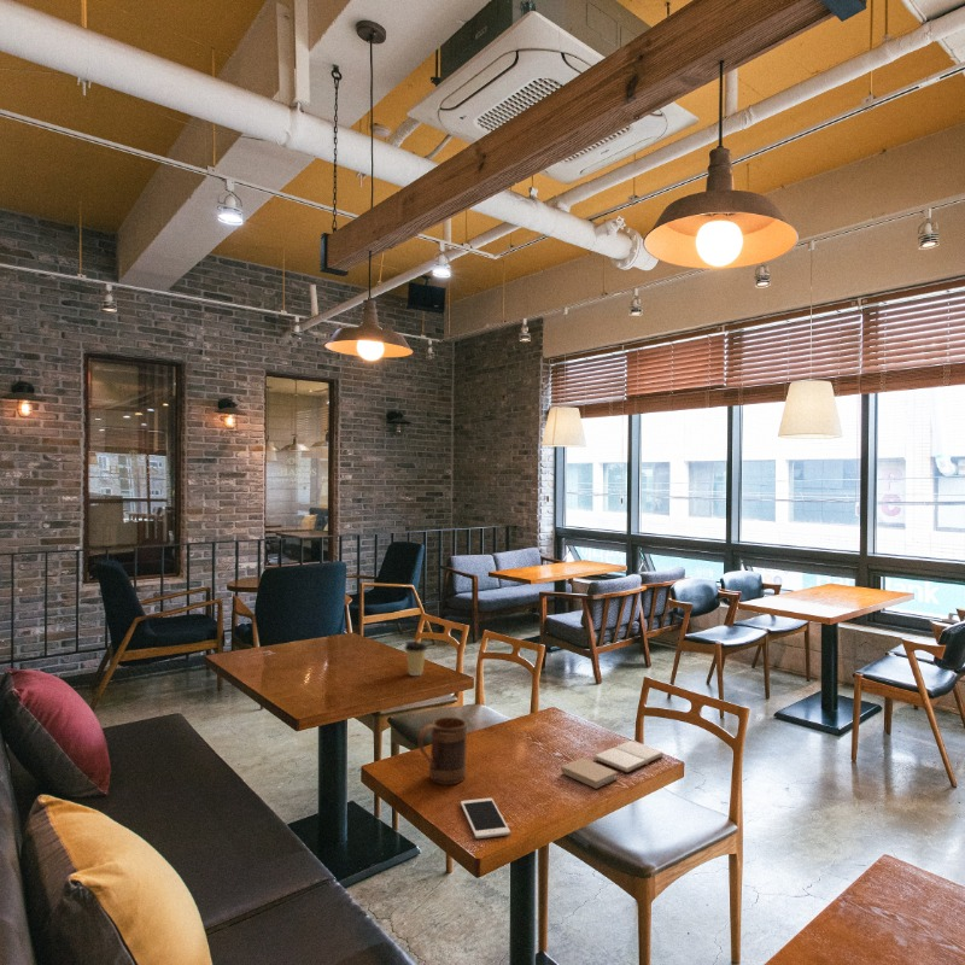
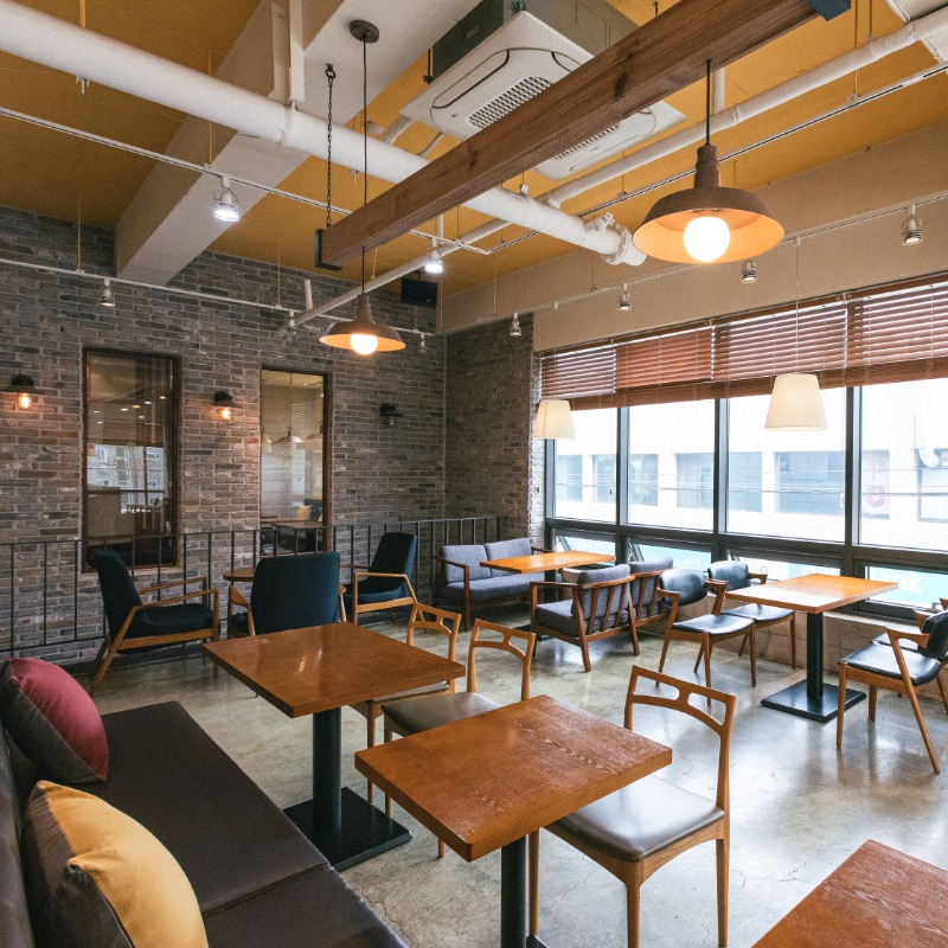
- mug (440, 750)
- book (614, 761)
- coffee cup (415, 657)
- cell phone (484, 817)
